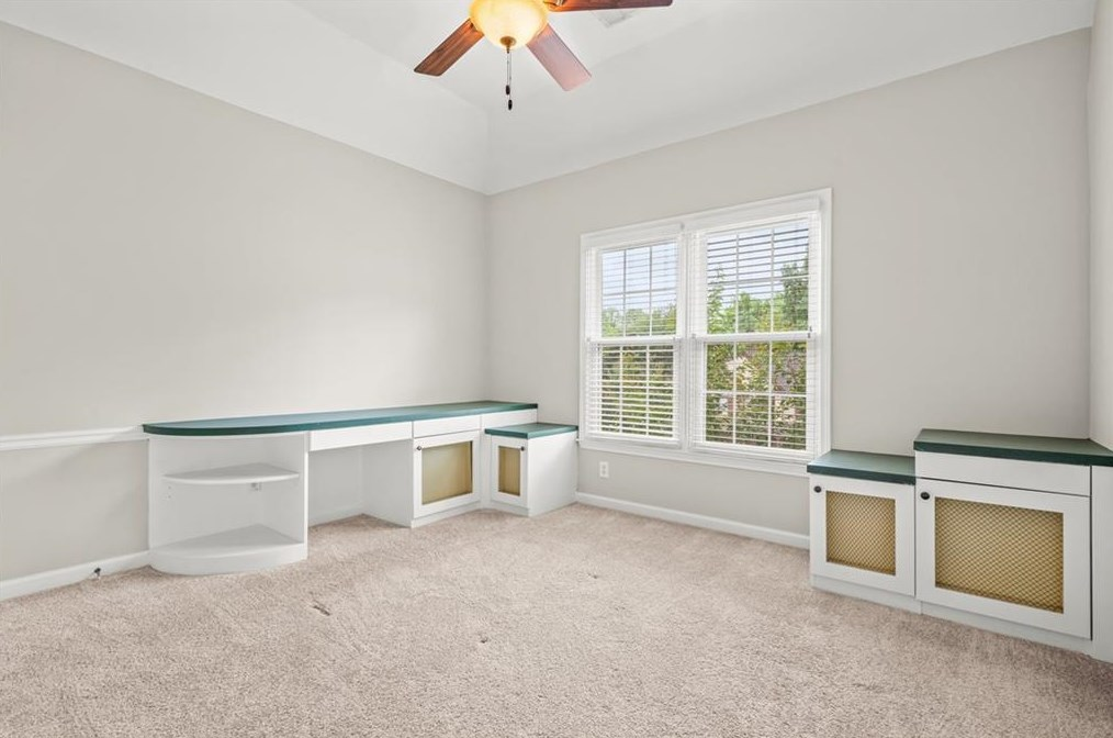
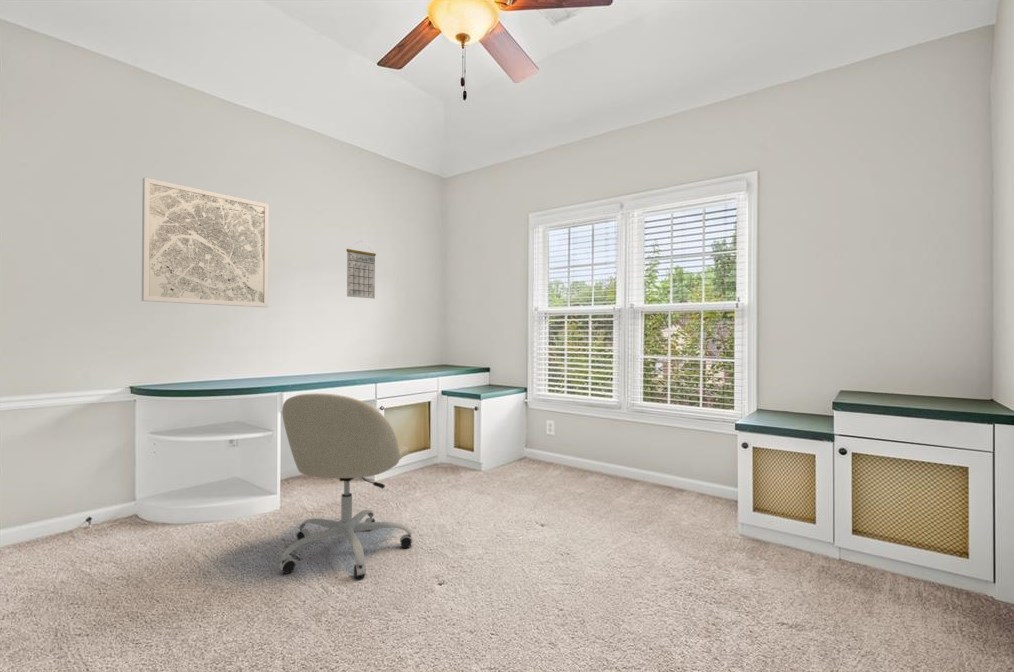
+ office chair (348, 468)
+ wall art (210, 248)
+ calendar (361, 268)
